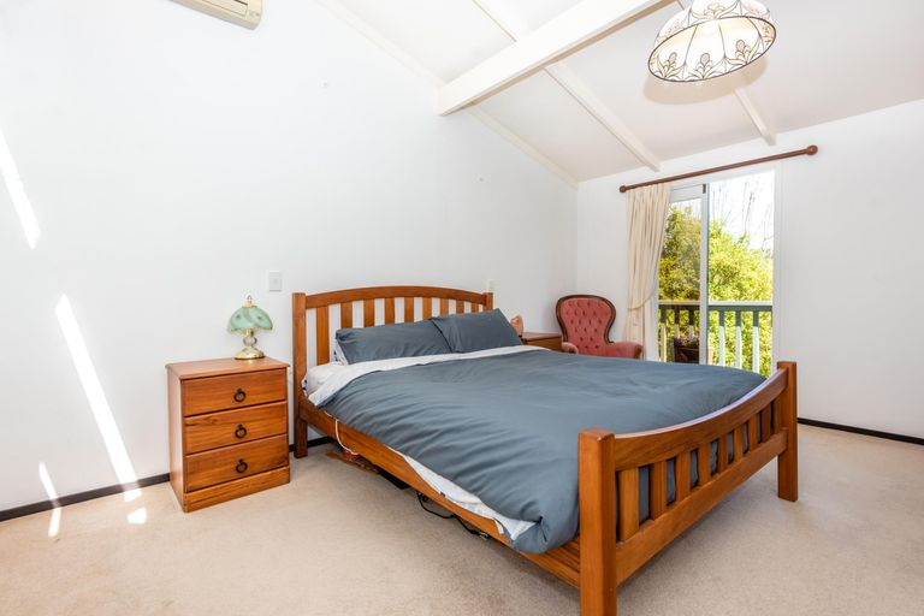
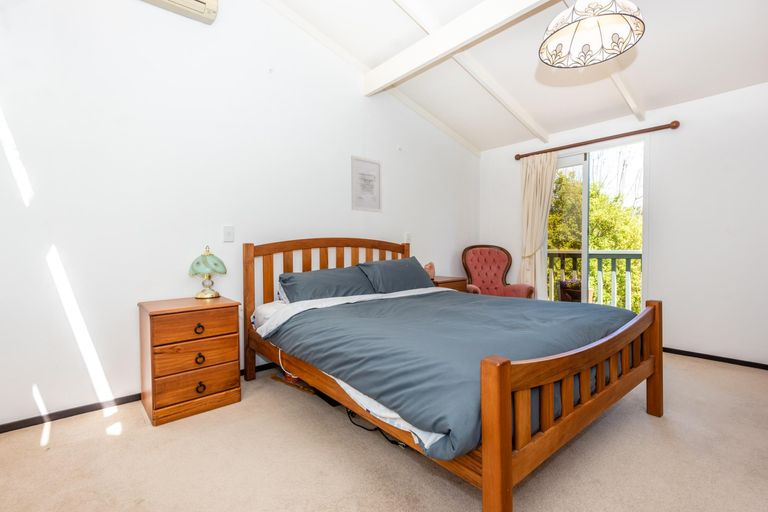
+ wall art (367, 184)
